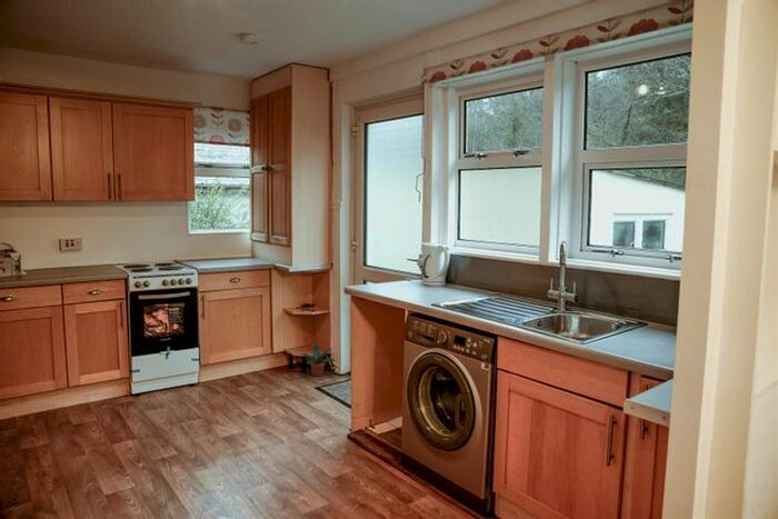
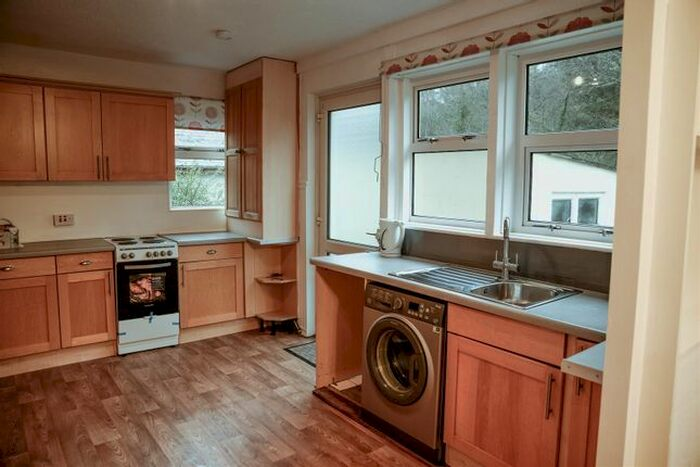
- potted plant (317, 359)
